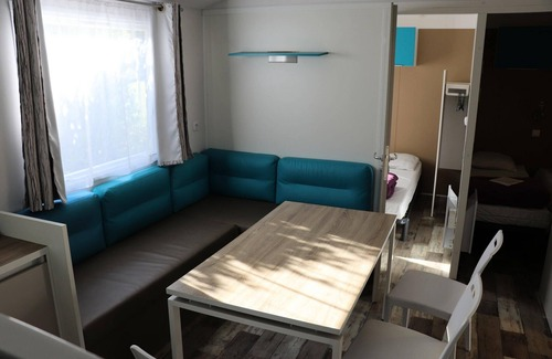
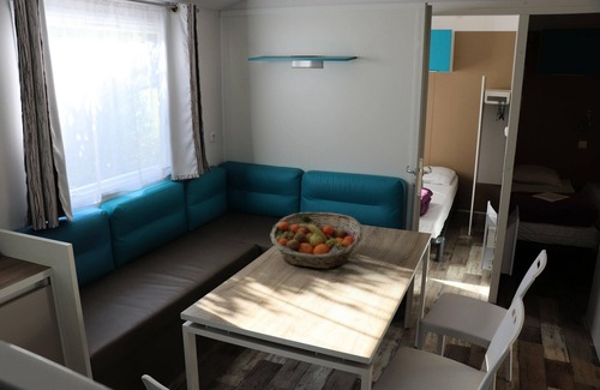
+ fruit basket (316, 239)
